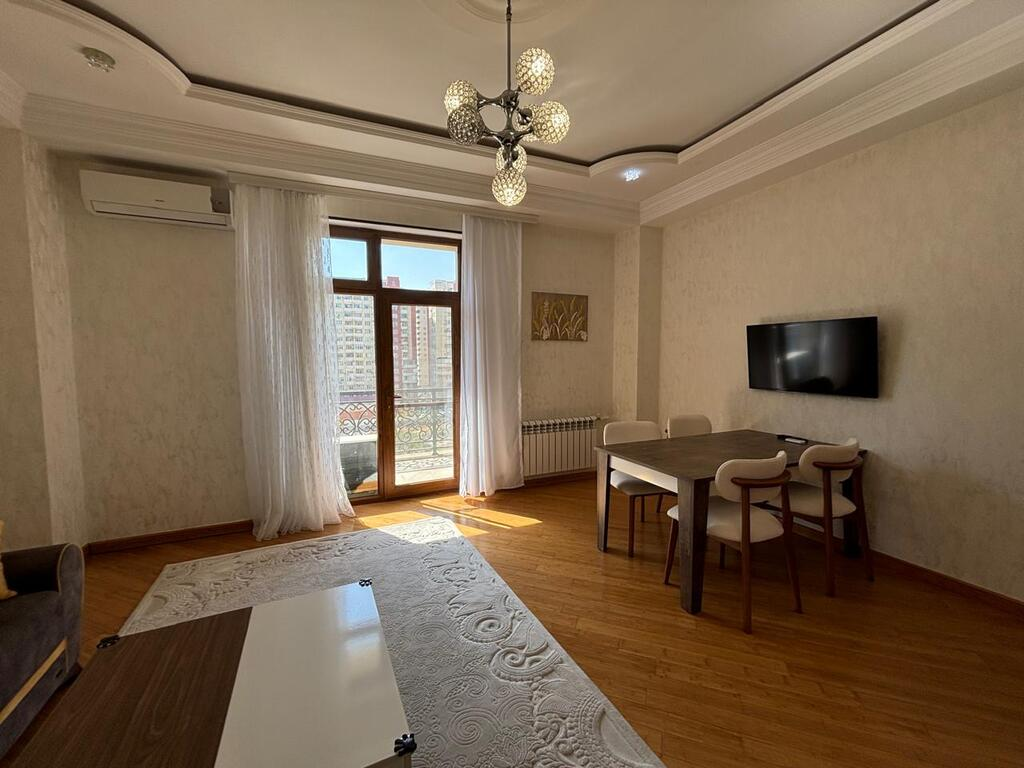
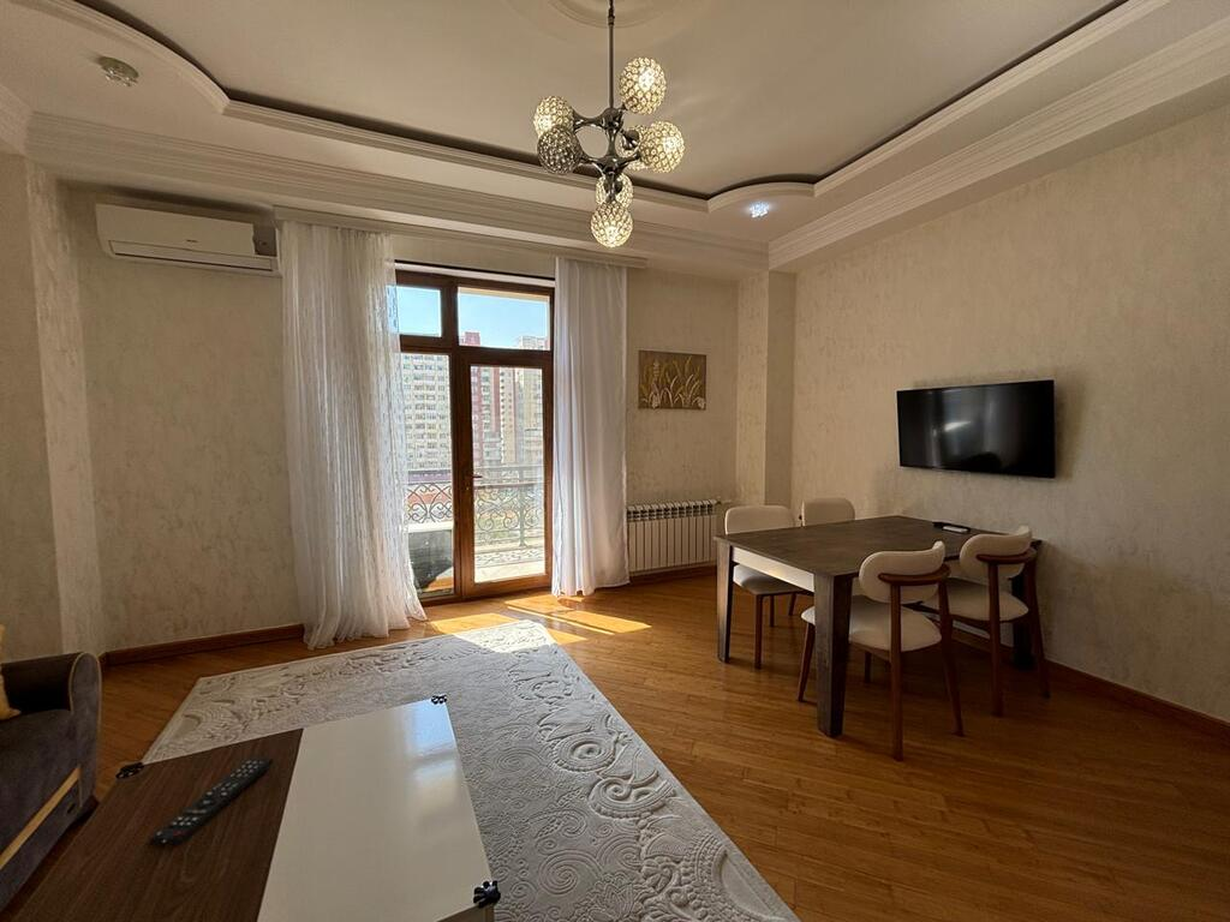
+ remote control (217, 795)
